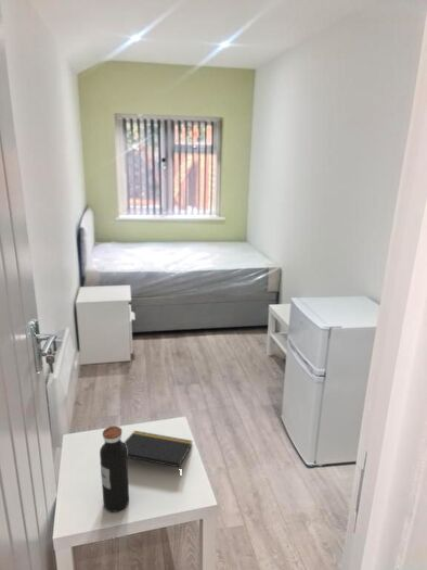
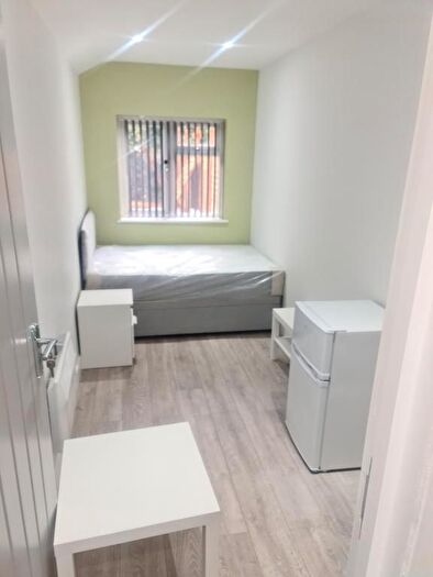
- notepad (155, 447)
- water bottle (114, 468)
